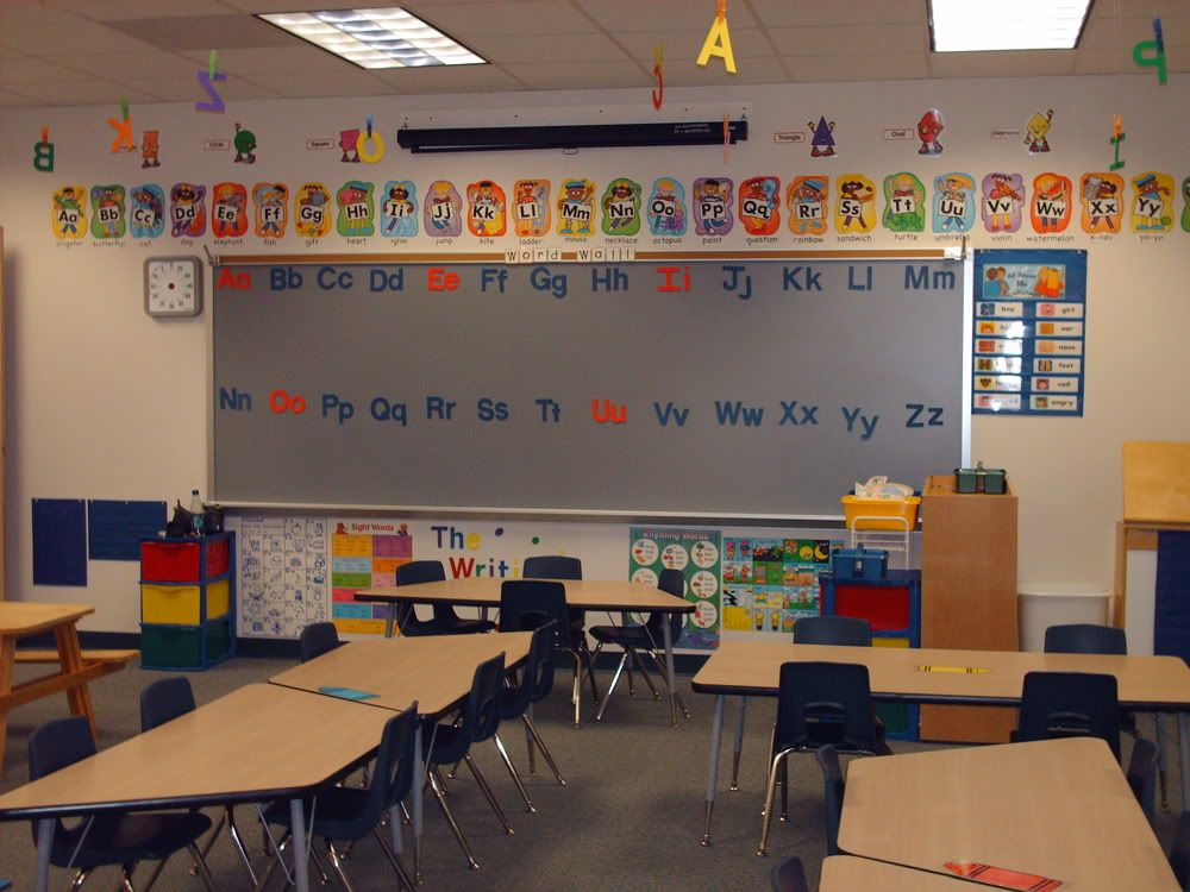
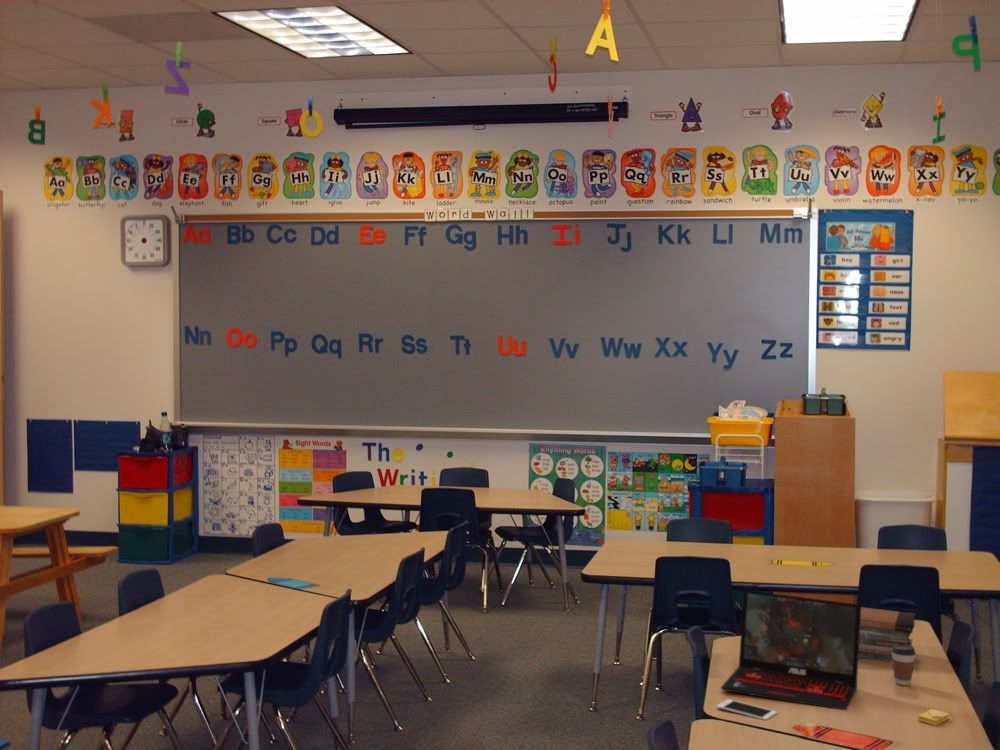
+ sticky notes (933, 715)
+ book stack (872, 633)
+ coffee cup (903, 665)
+ laptop (791, 647)
+ cell phone (746, 709)
